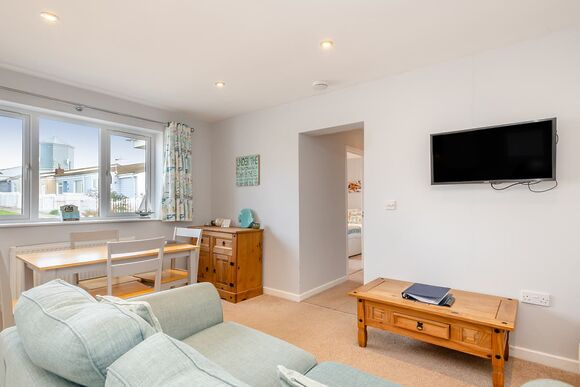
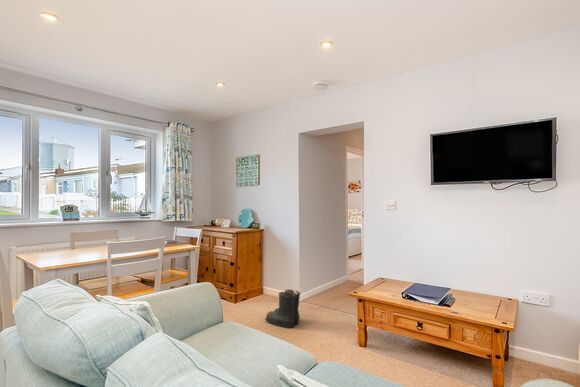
+ boots (283, 305)
